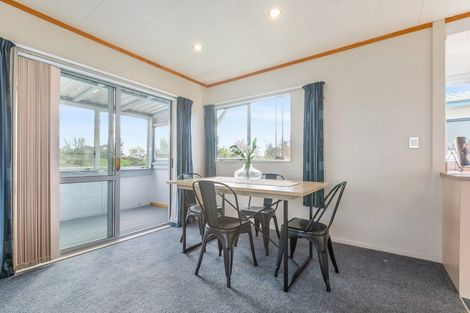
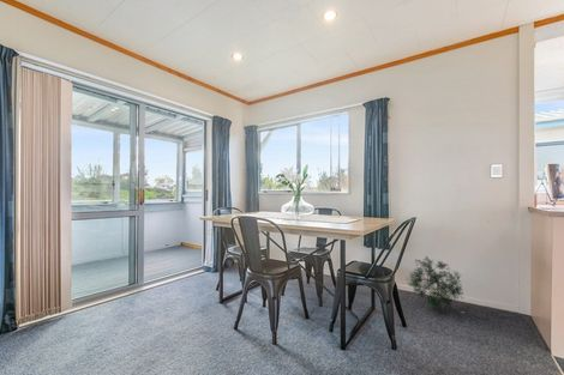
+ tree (434, 280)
